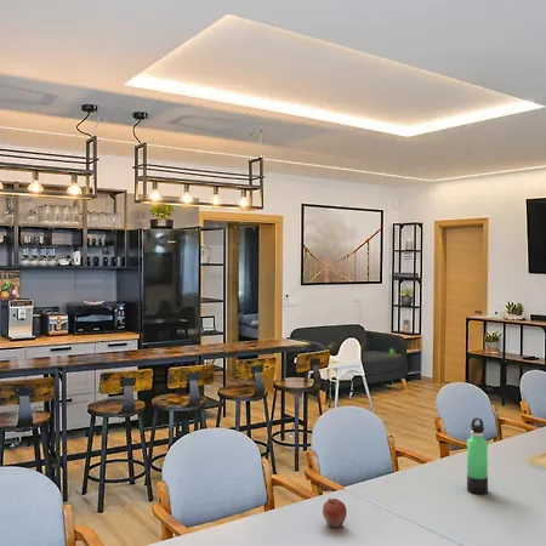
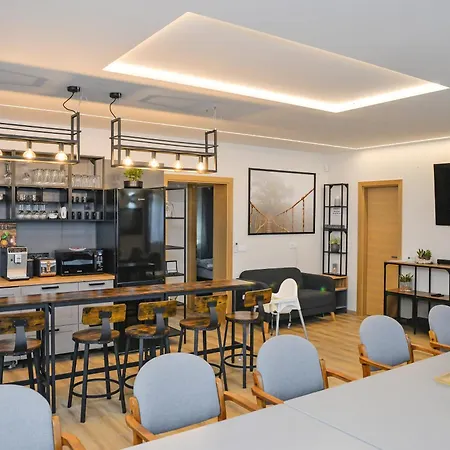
- thermos bottle (477, 454)
- fruit (334, 511)
